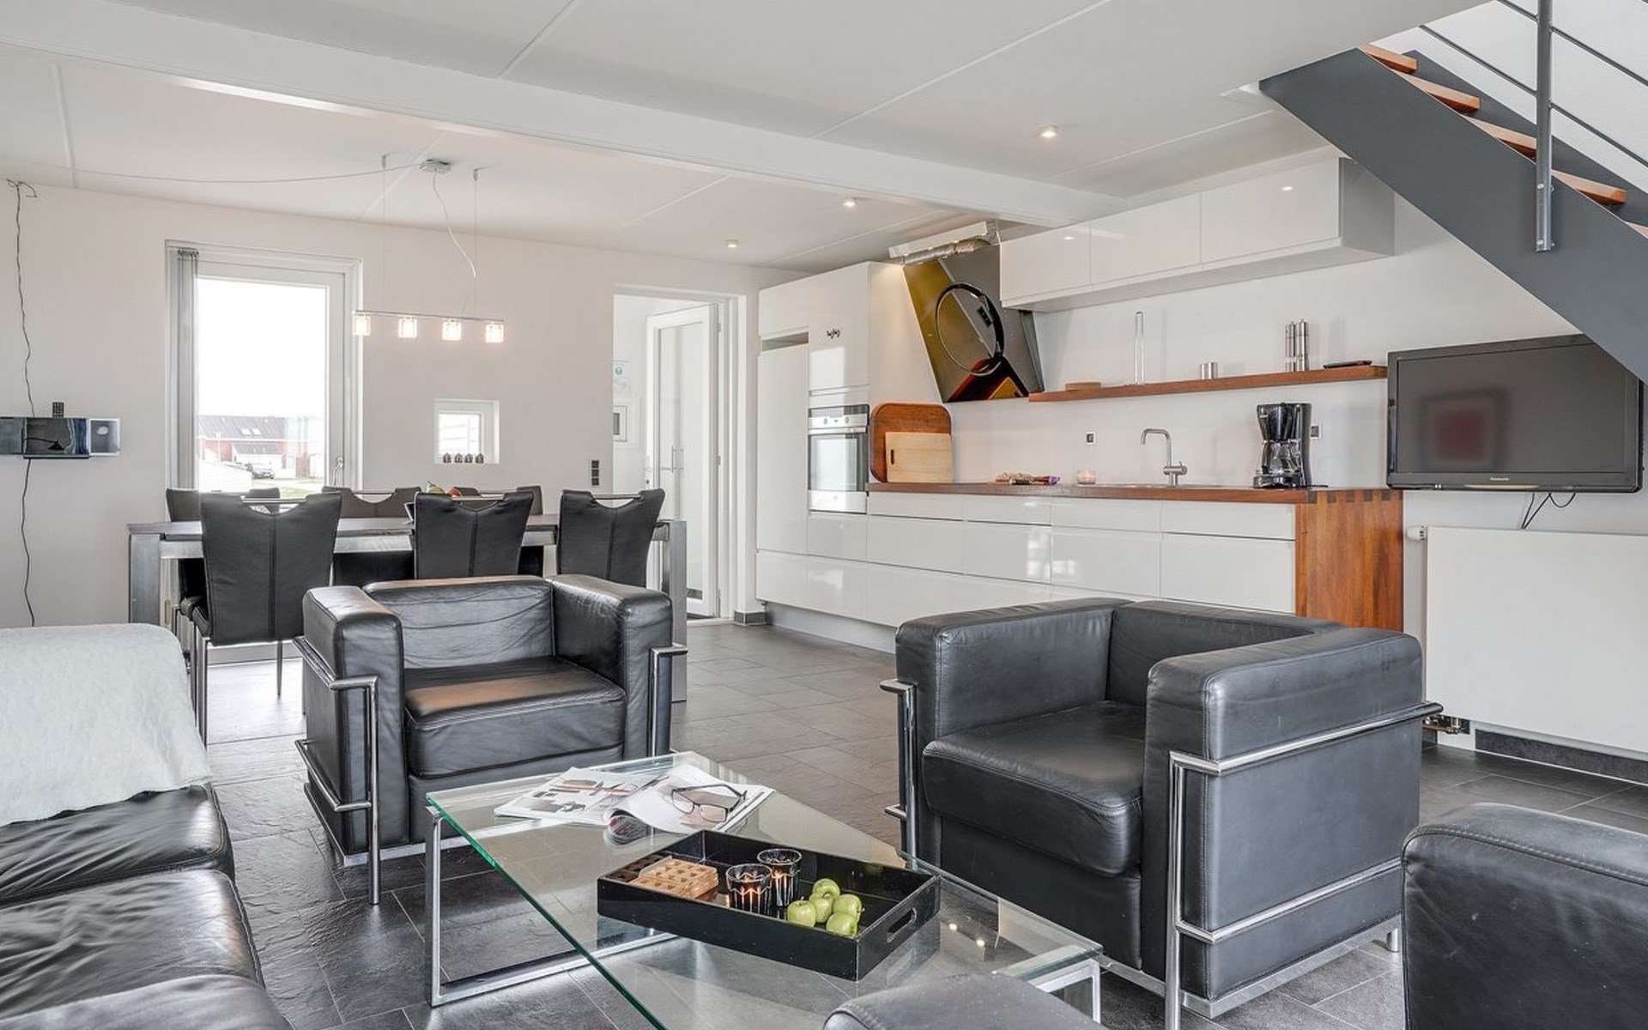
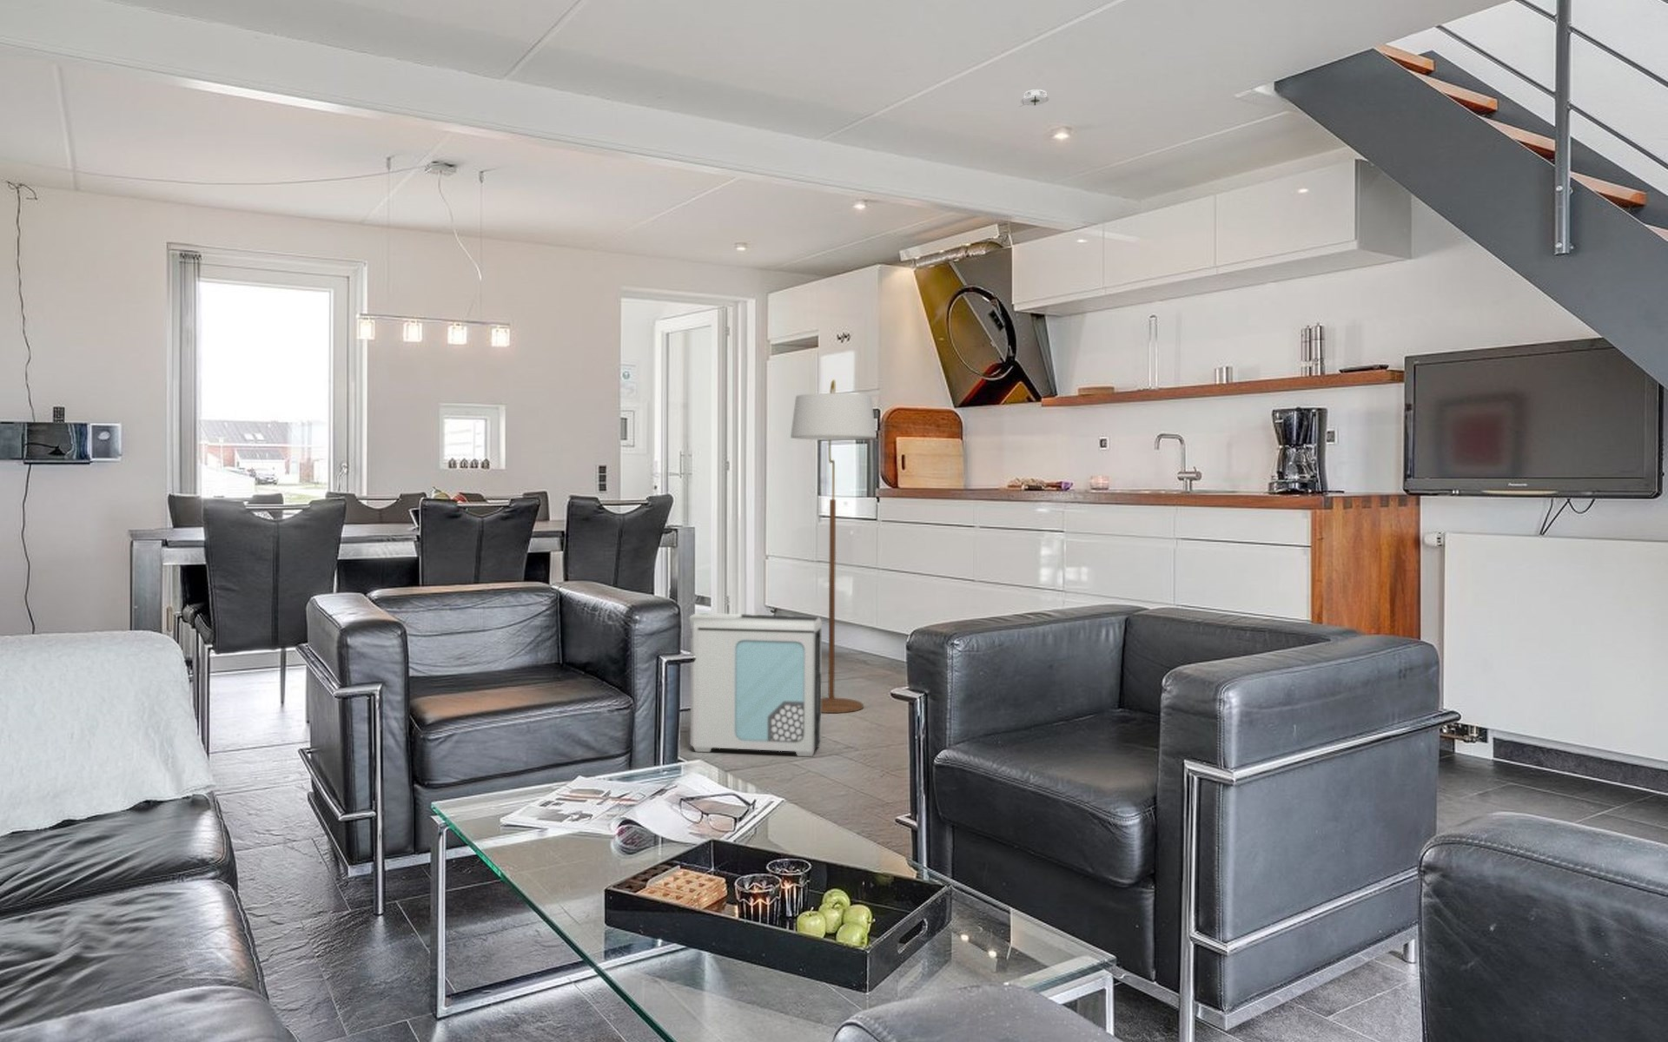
+ smoke detector (1034, 97)
+ air purifier (758, 682)
+ floor lamp (831, 543)
